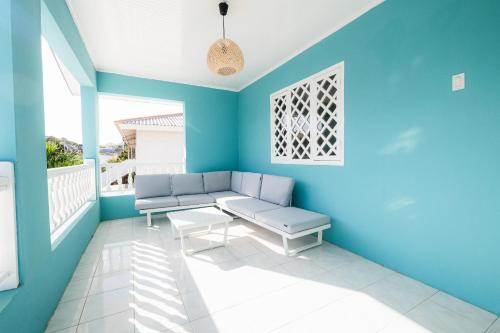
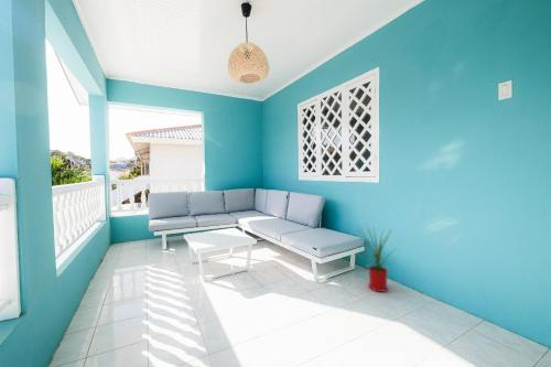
+ house plant (378, 257)
